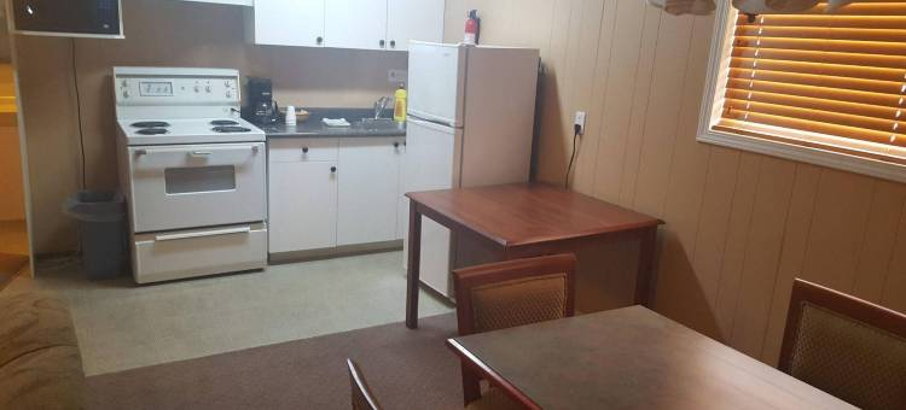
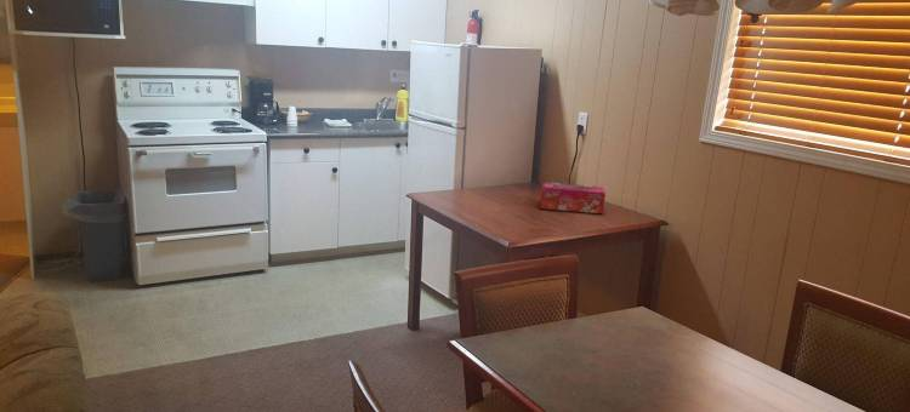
+ tissue box (571, 196)
